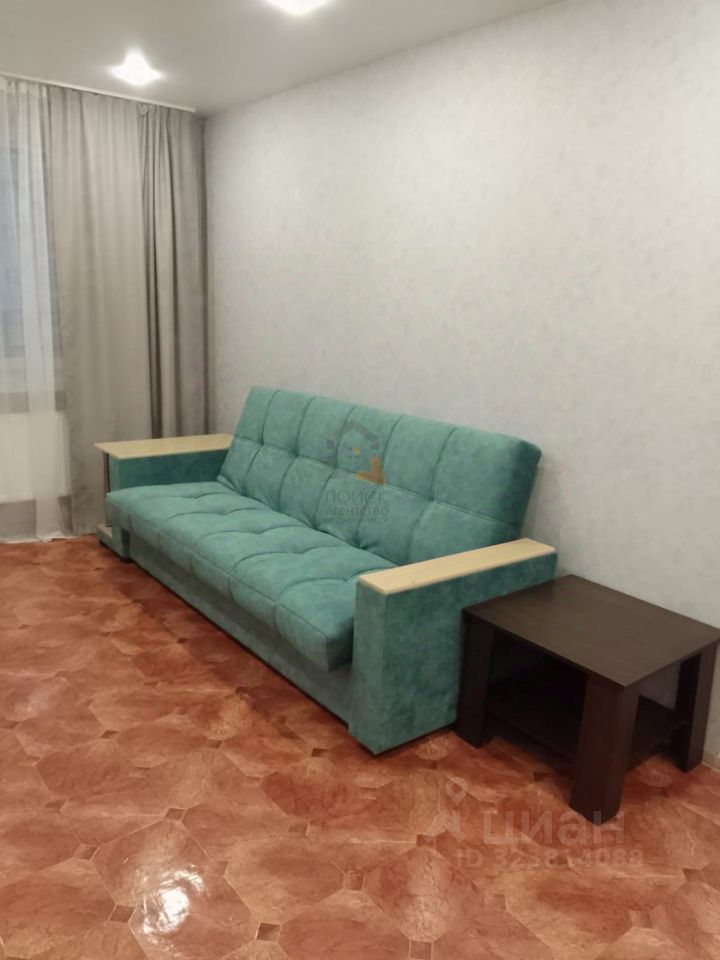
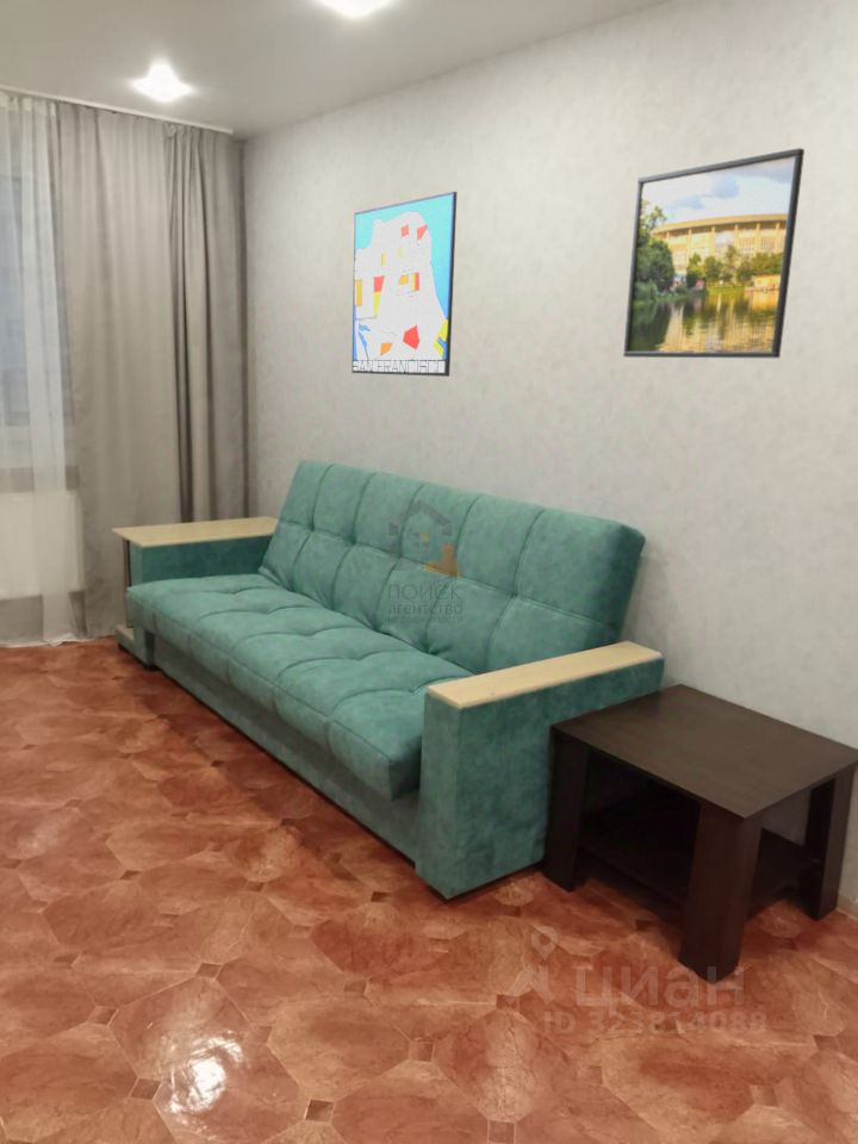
+ wall art (399, 290)
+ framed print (704, 262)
